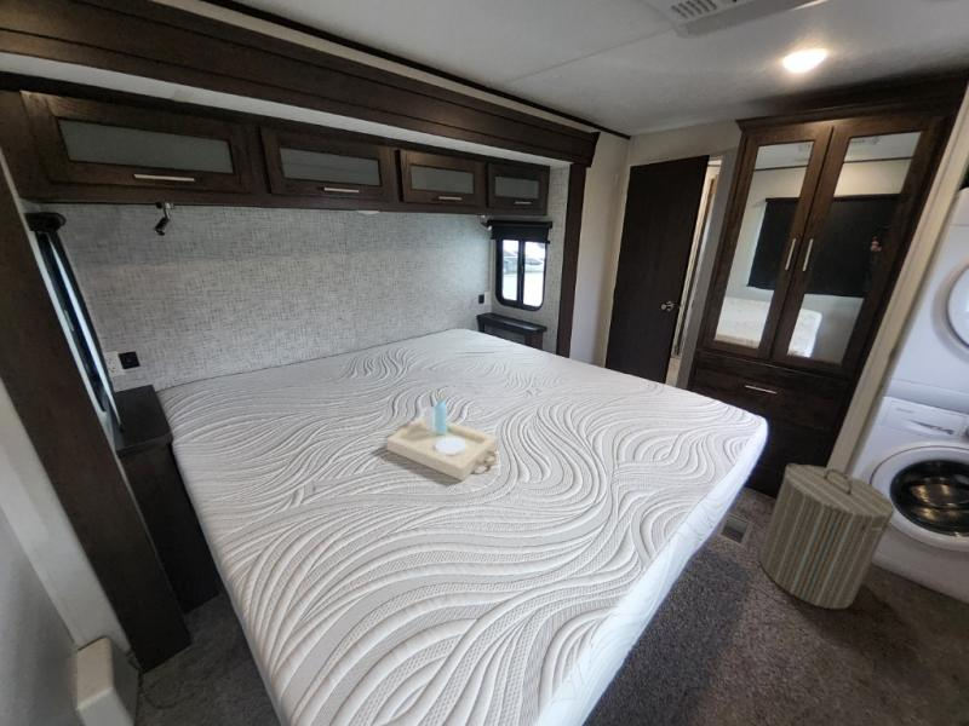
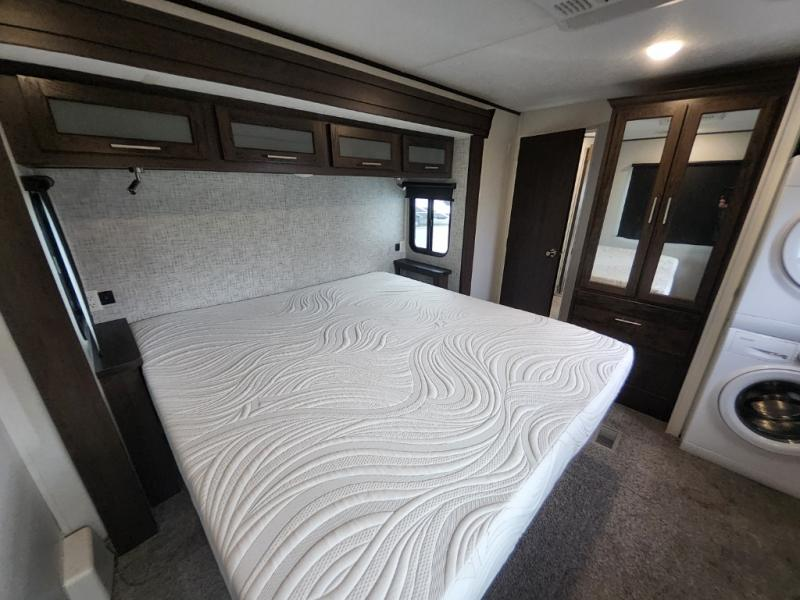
- serving tray (442, 428)
- laundry hamper (821, 526)
